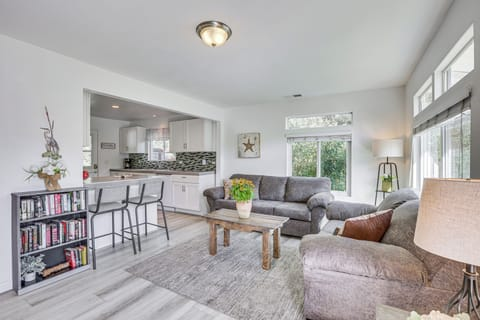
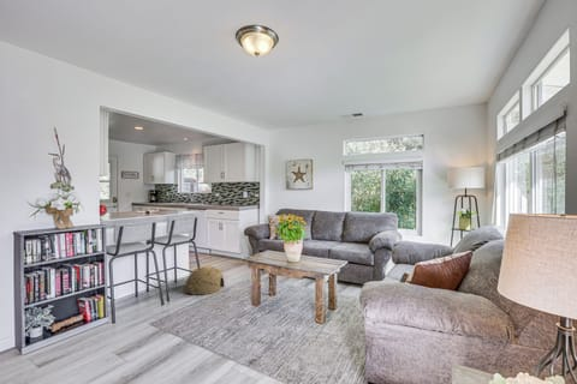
+ woven basket (204, 277)
